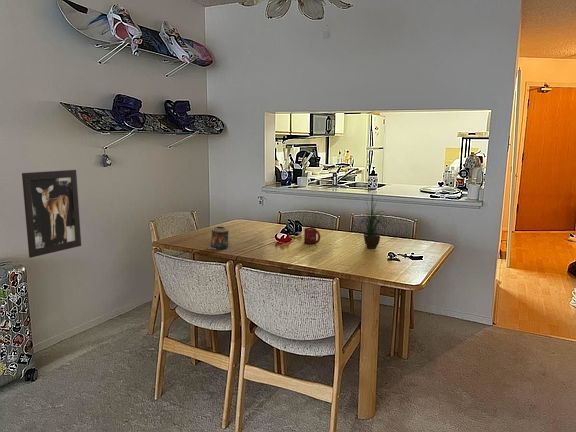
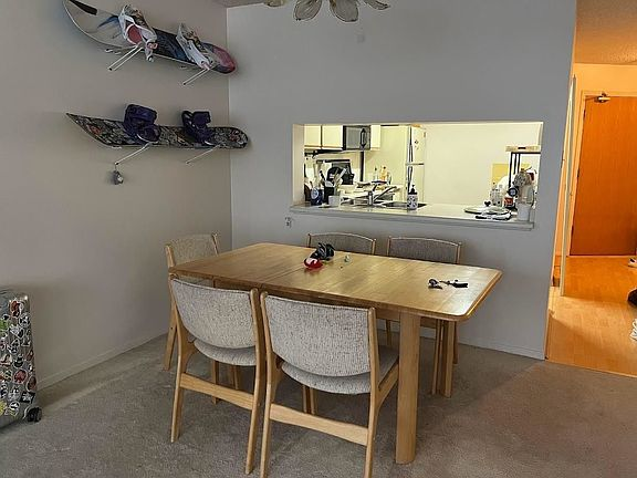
- cup (312, 236)
- potted plant (373, 216)
- candle (217, 237)
- wall art (53, 211)
